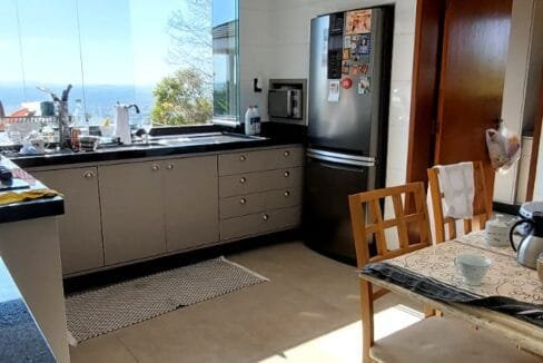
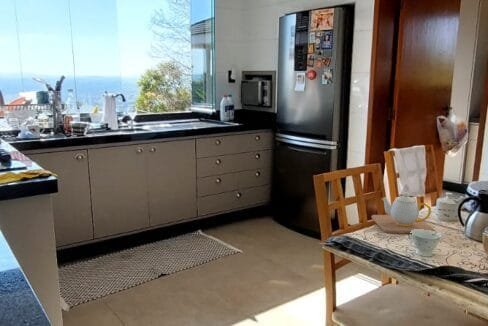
+ teapot (402, 208)
